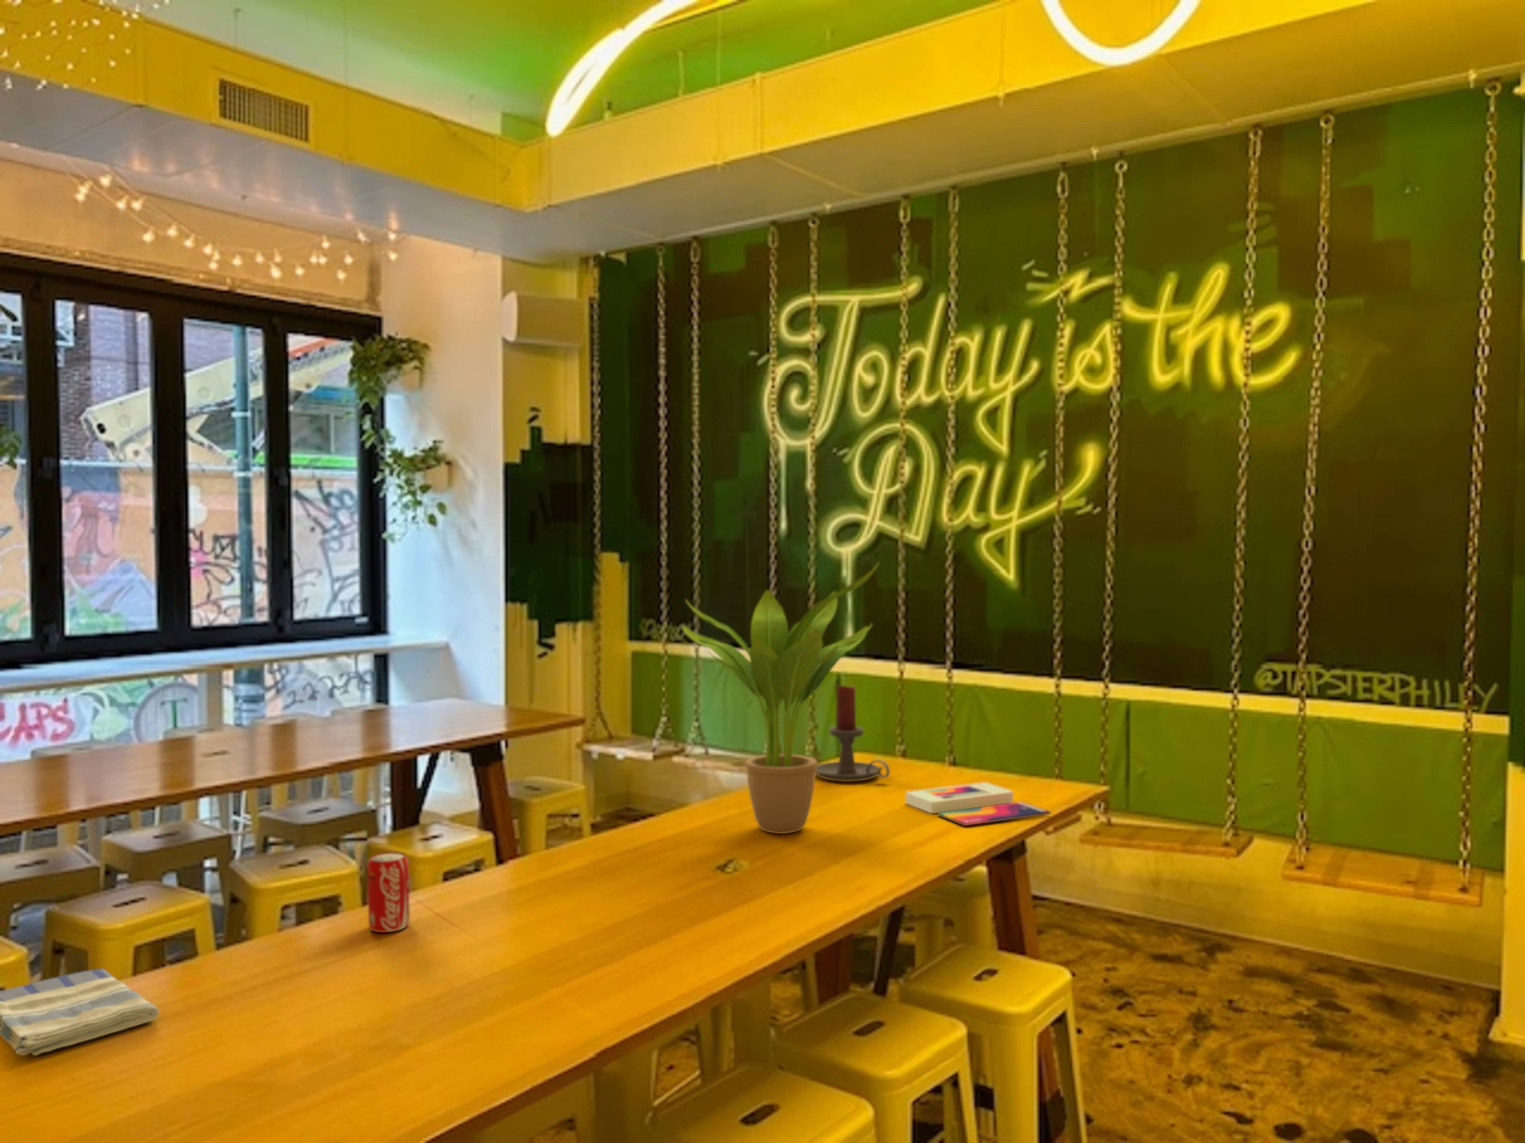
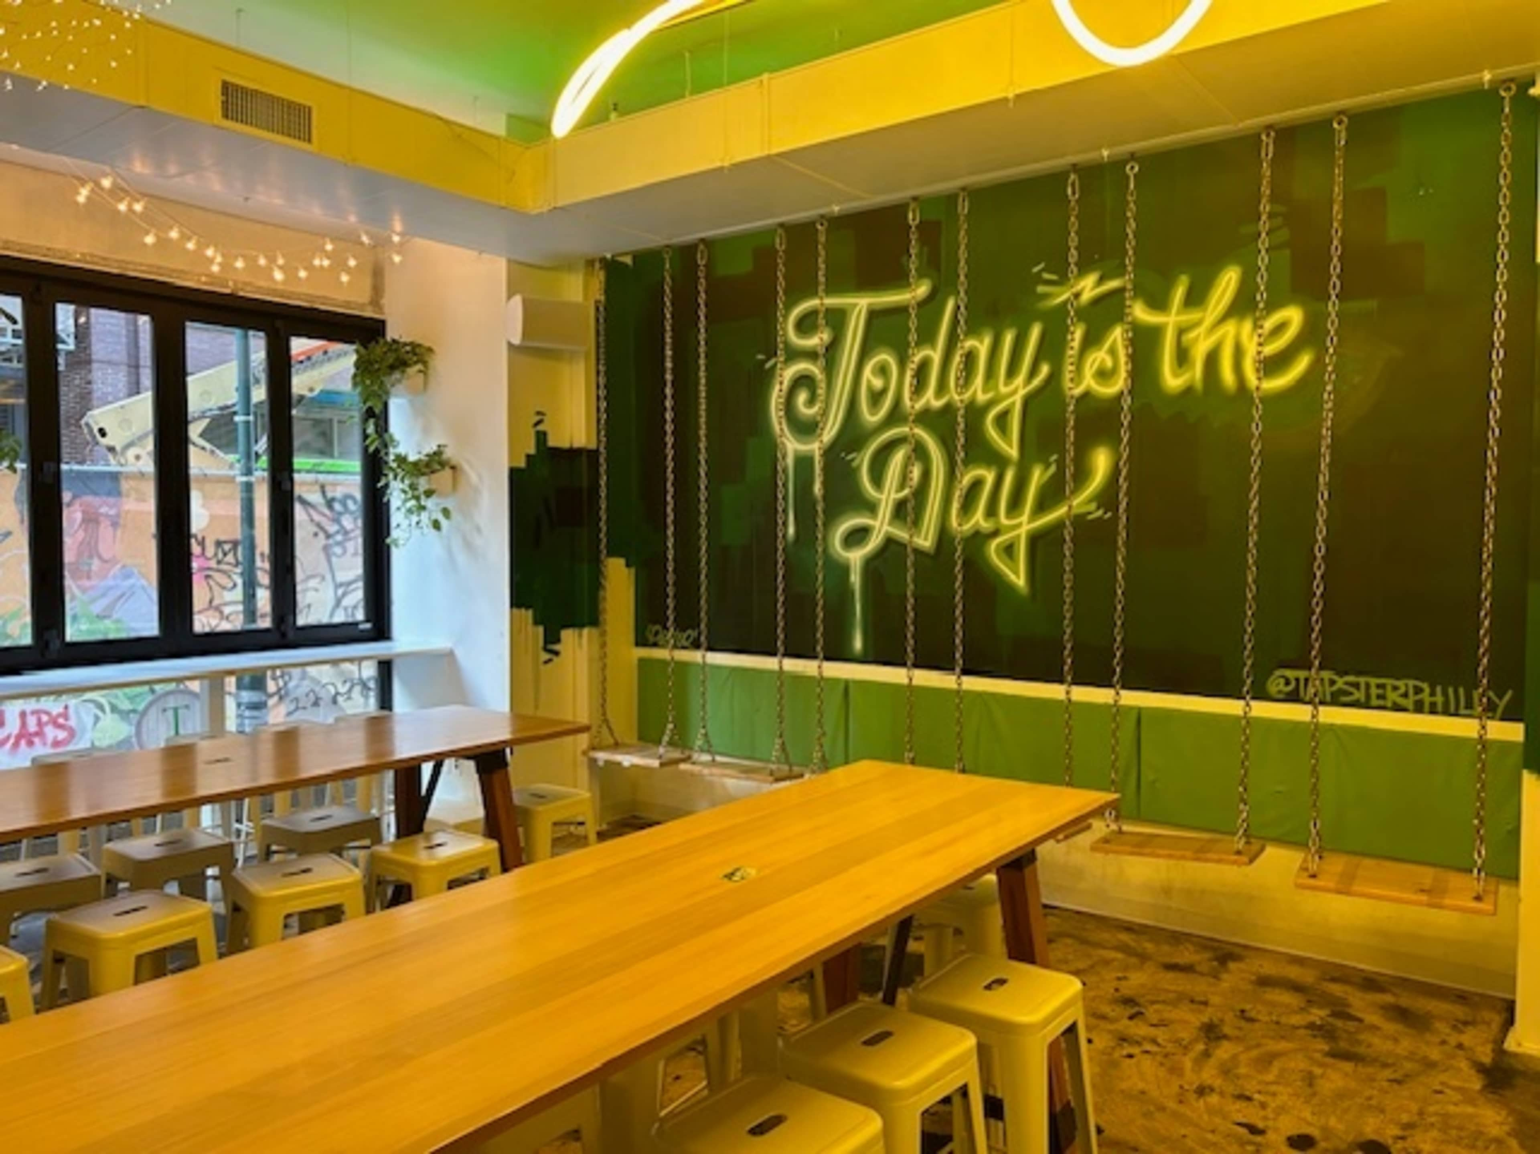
- candle holder (854, 731)
- potted plant (791, 693)
- dish towel (67, 1006)
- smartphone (976, 803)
- beverage can (388, 891)
